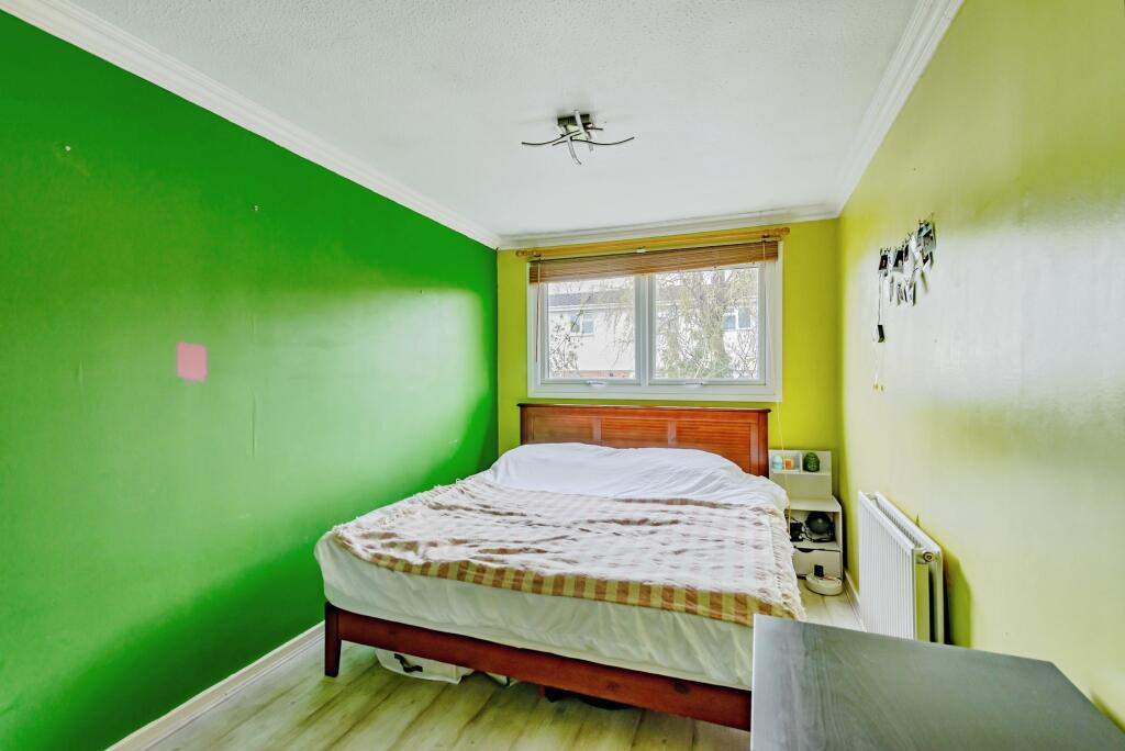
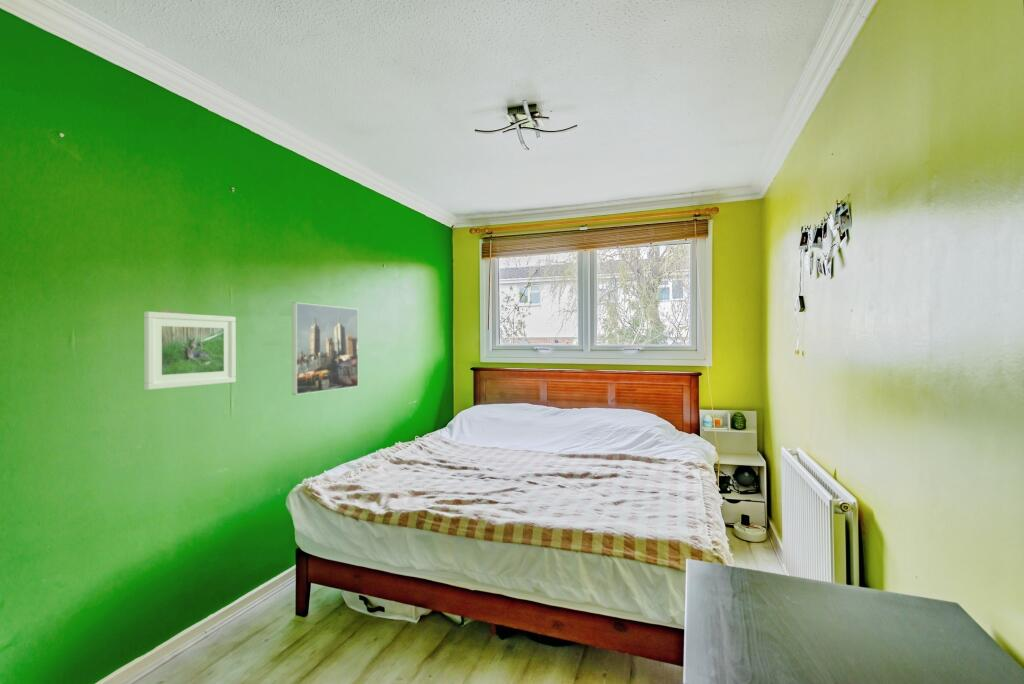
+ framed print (327, 348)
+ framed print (193, 350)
